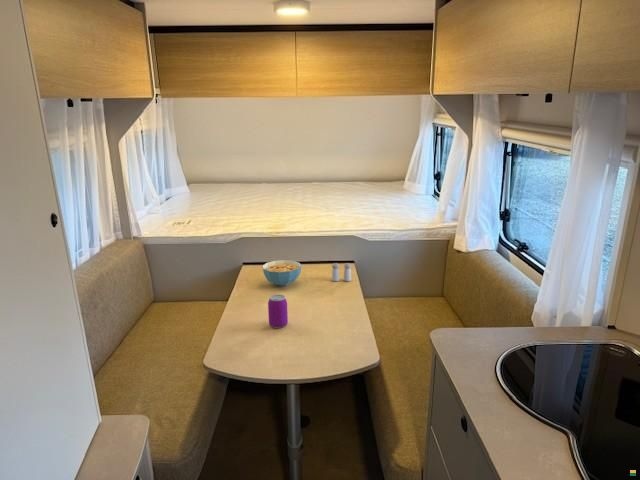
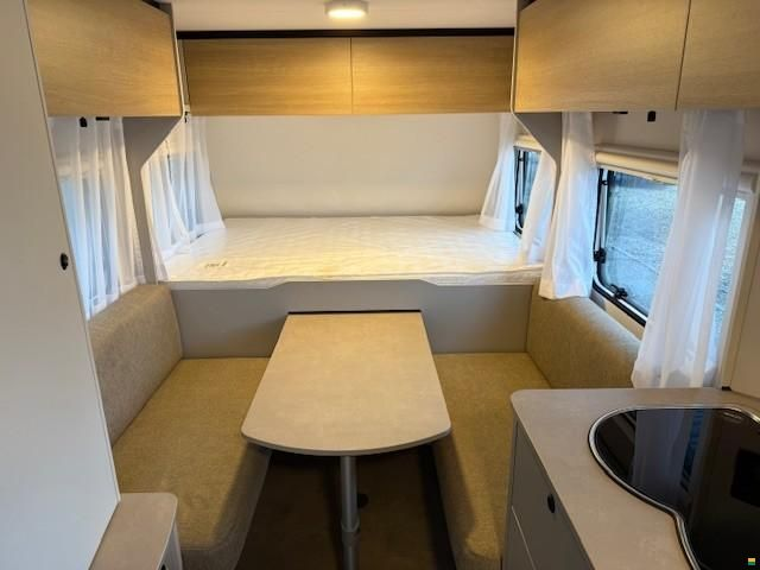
- salt and pepper shaker (338, 272)
- beverage can (277, 311)
- cereal bowl (282, 274)
